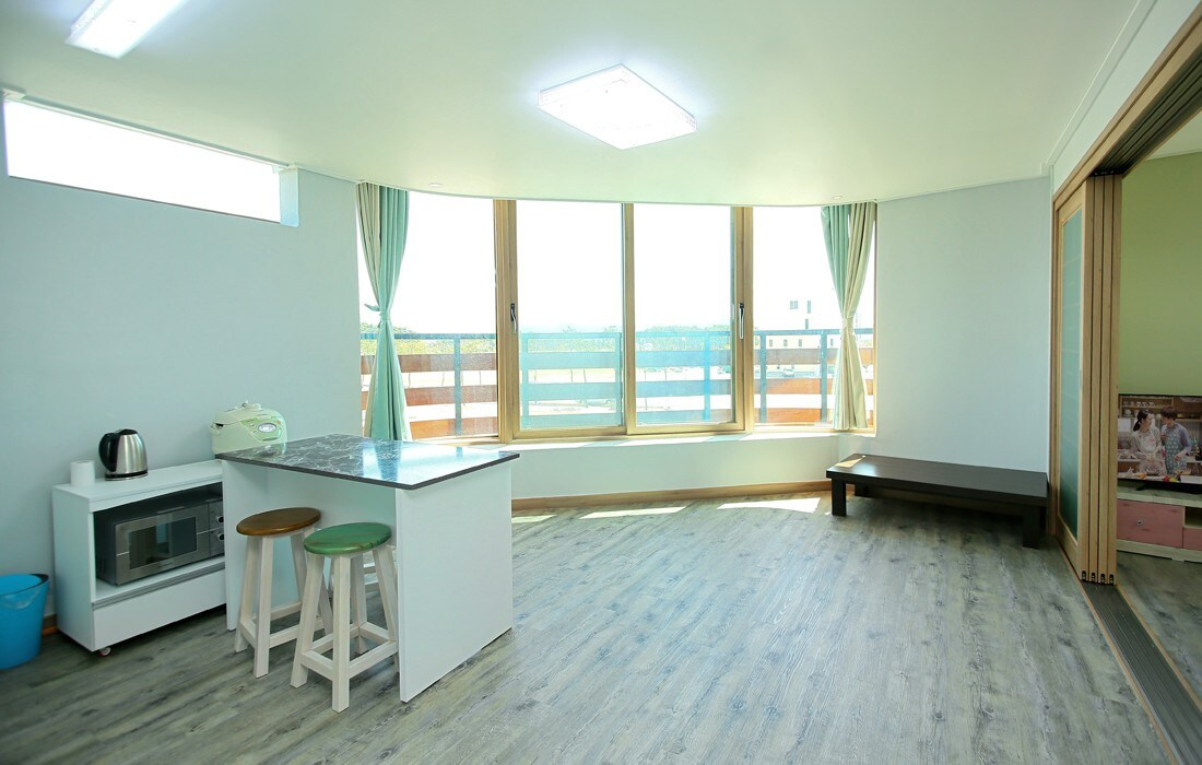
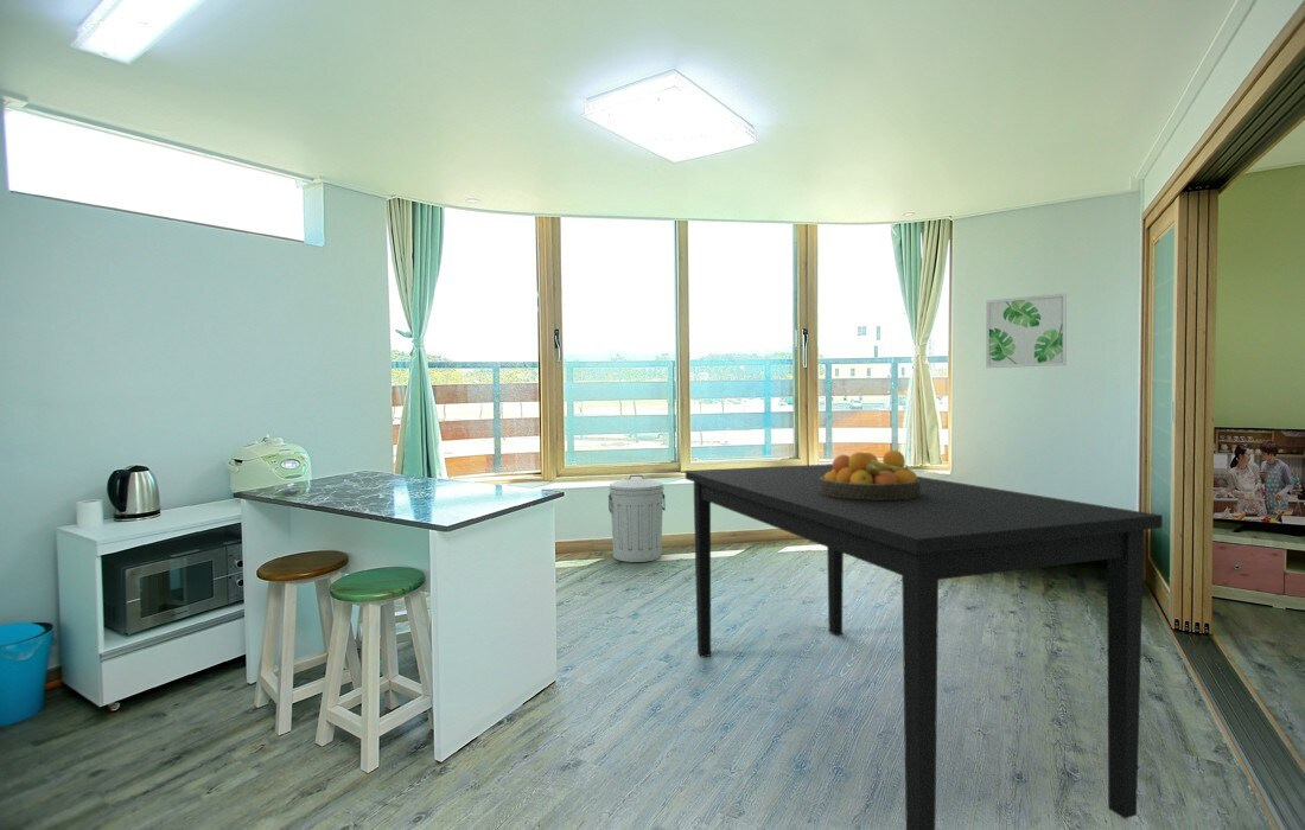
+ fruit bowl (868, 471)
+ trash can (636, 515)
+ wall art (1025, 332)
+ dining table (841, 602)
